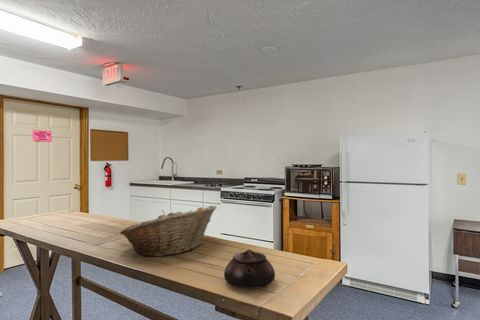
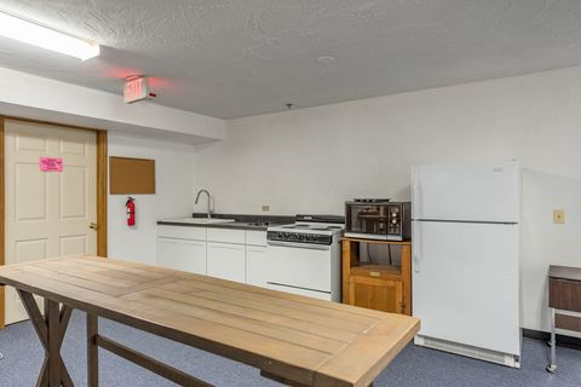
- fruit basket (172, 226)
- teapot (250, 266)
